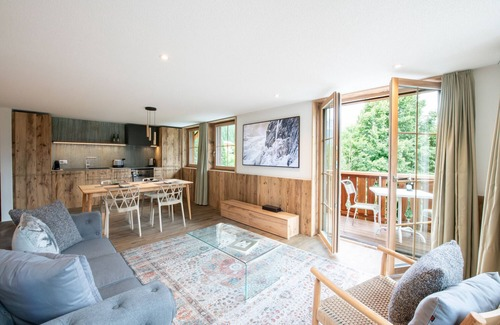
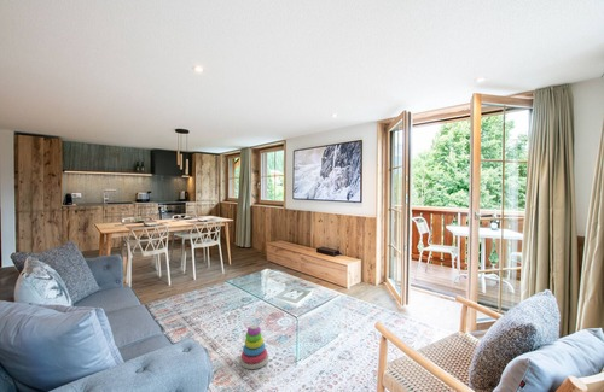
+ stacking toy (254, 343)
